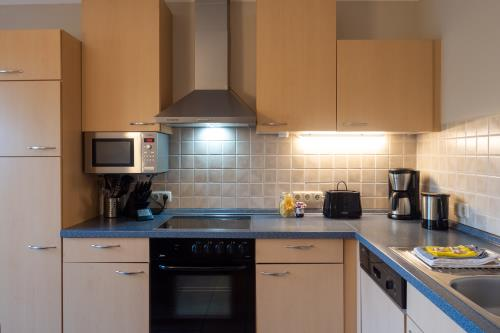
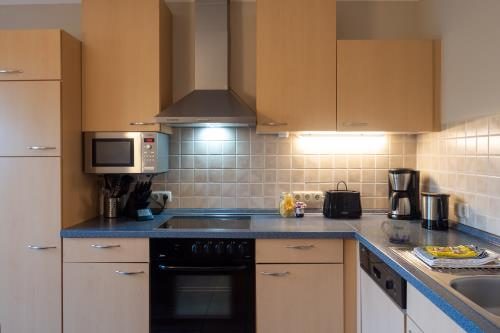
+ mug (396, 231)
